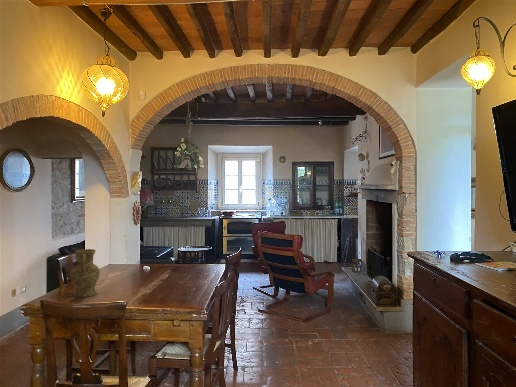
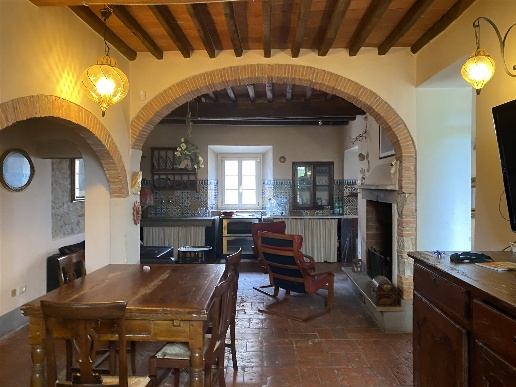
- vase (84, 272)
